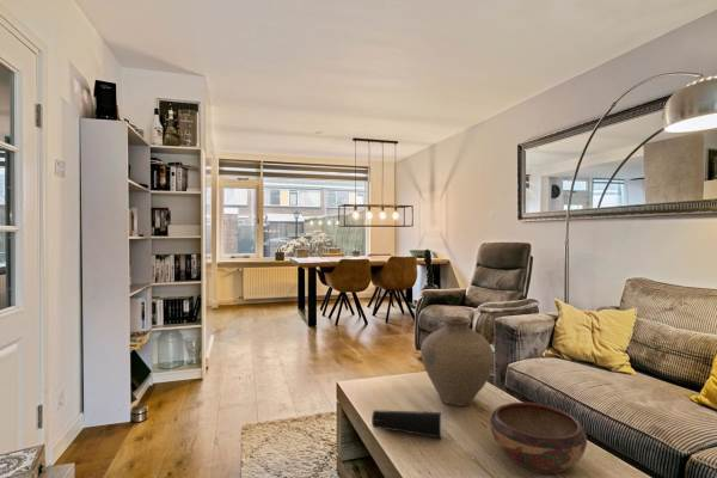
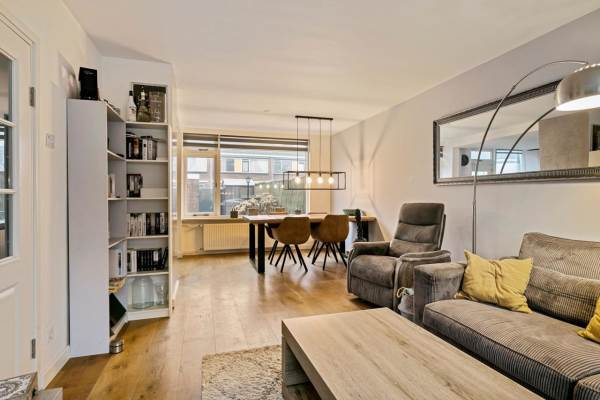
- decorative bowl (535, 437)
- vase (455, 358)
- speaker (406, 419)
